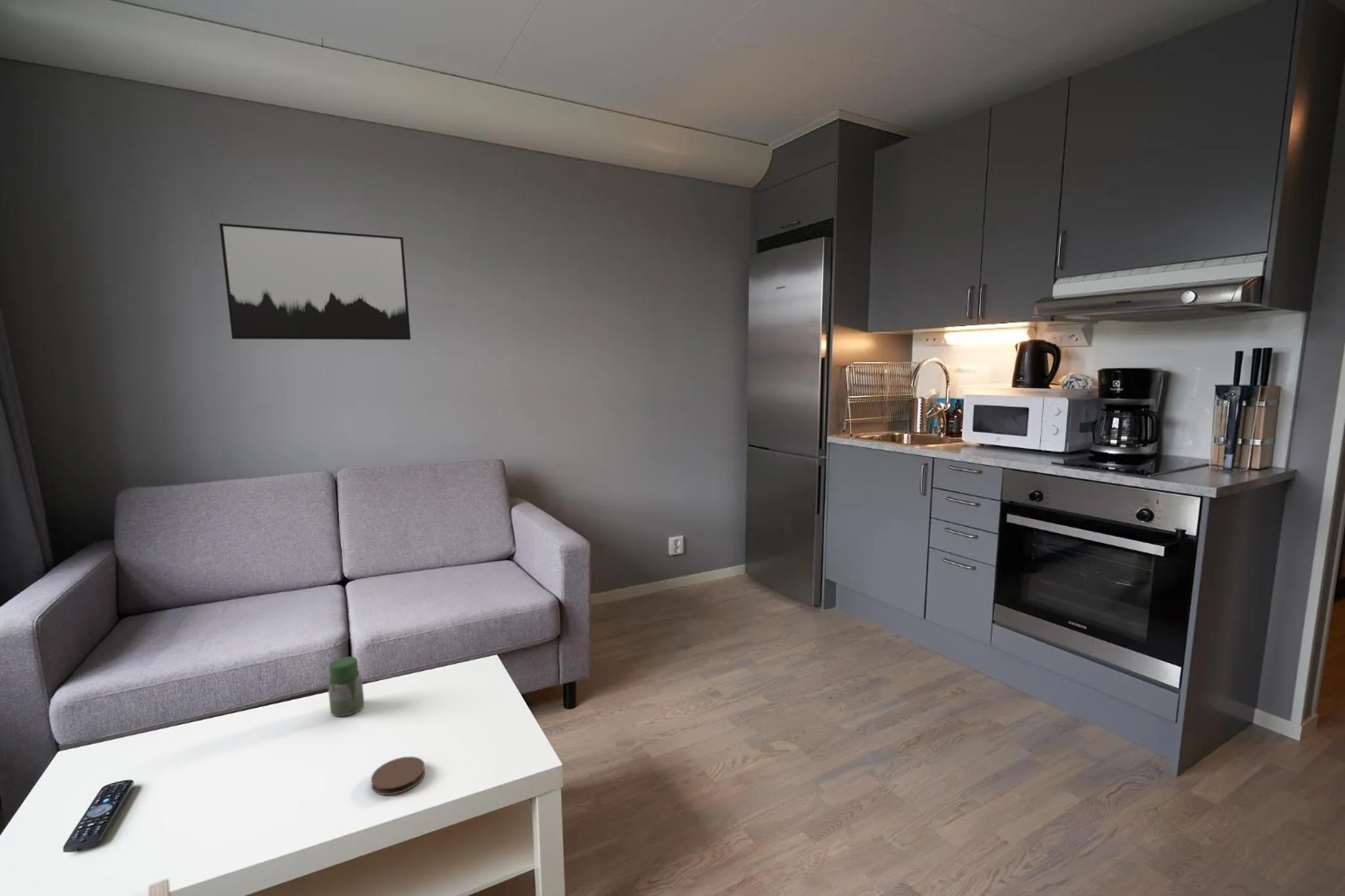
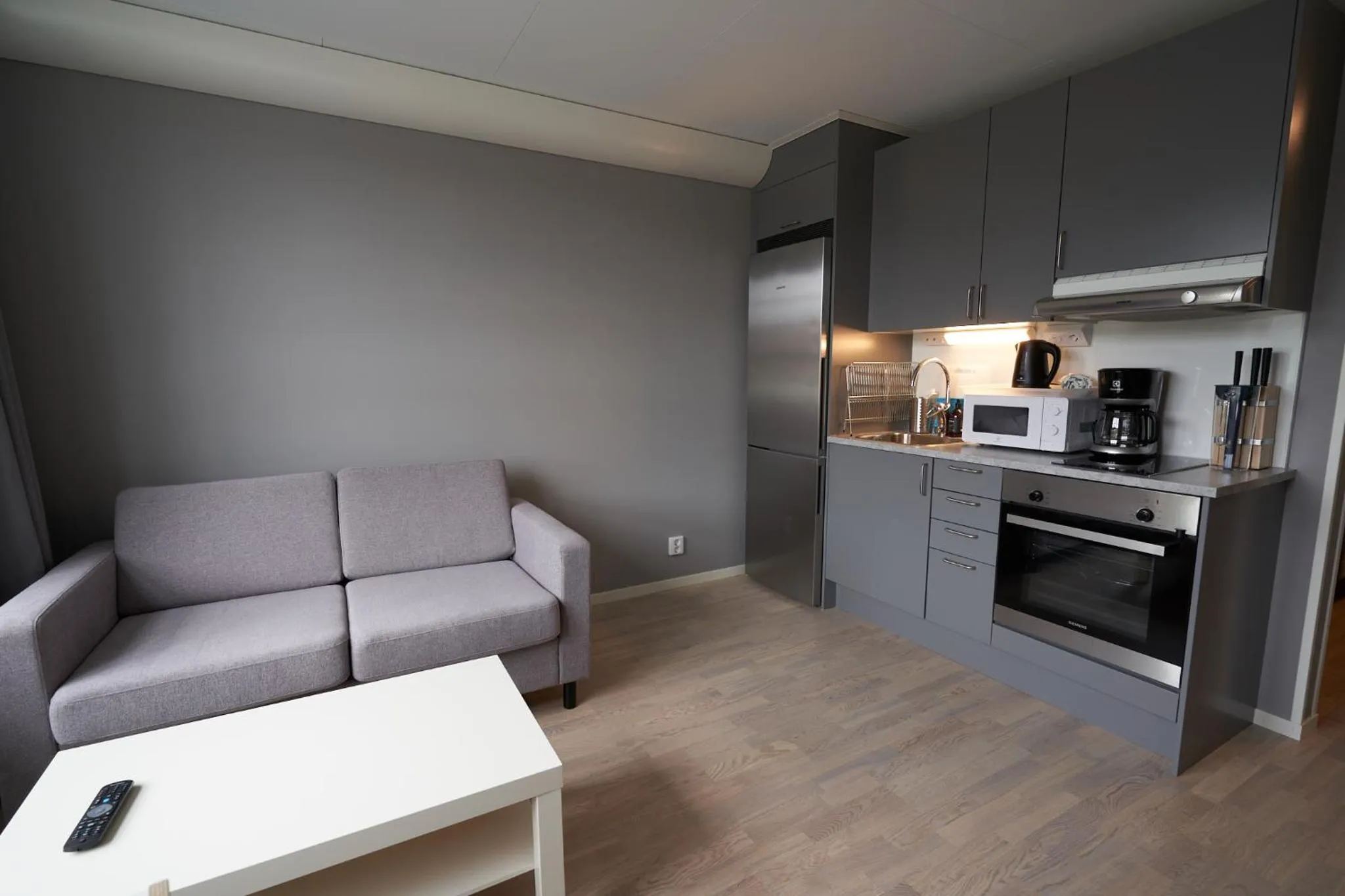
- jar (345, 685)
- wall art (322, 286)
- coaster (398, 775)
